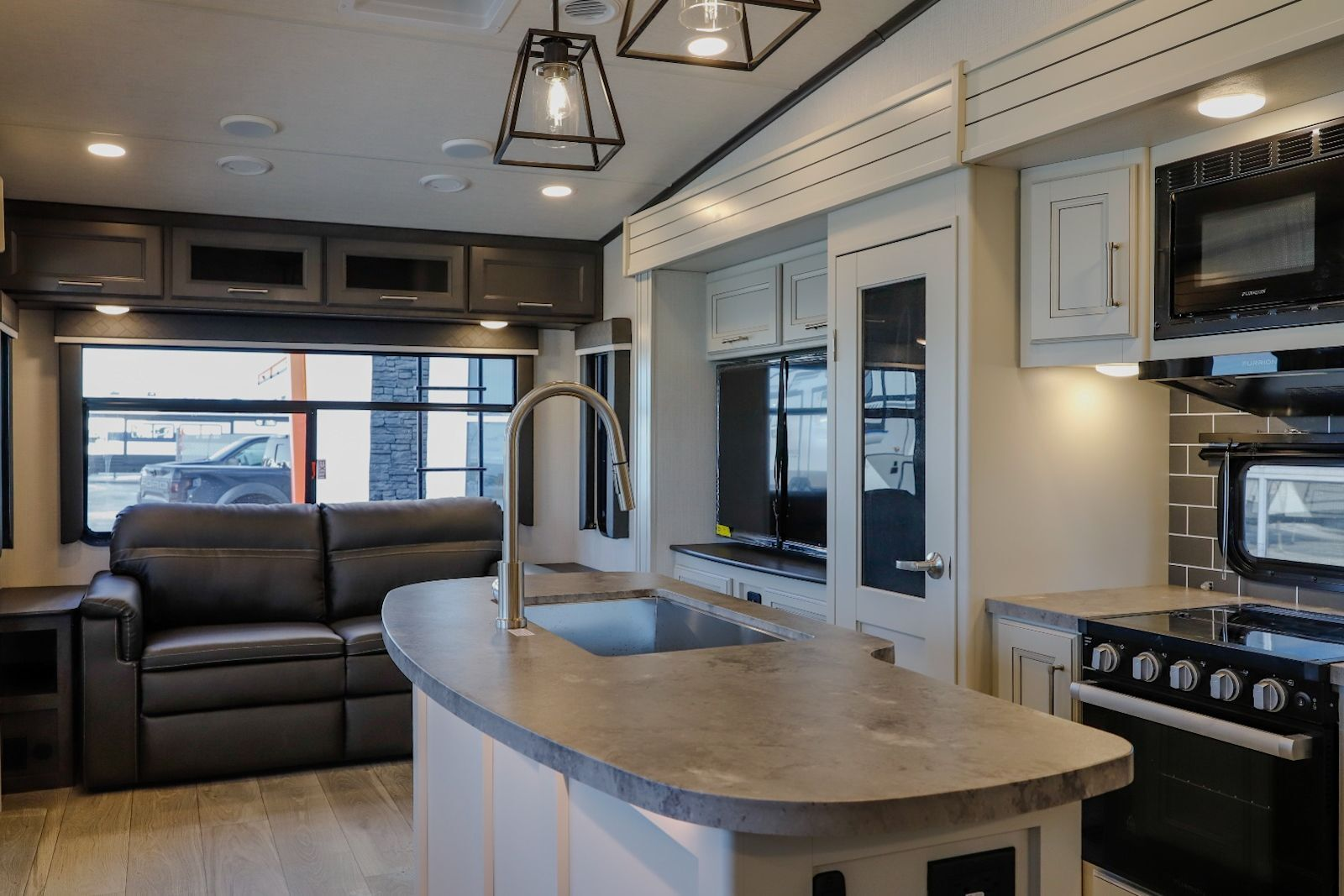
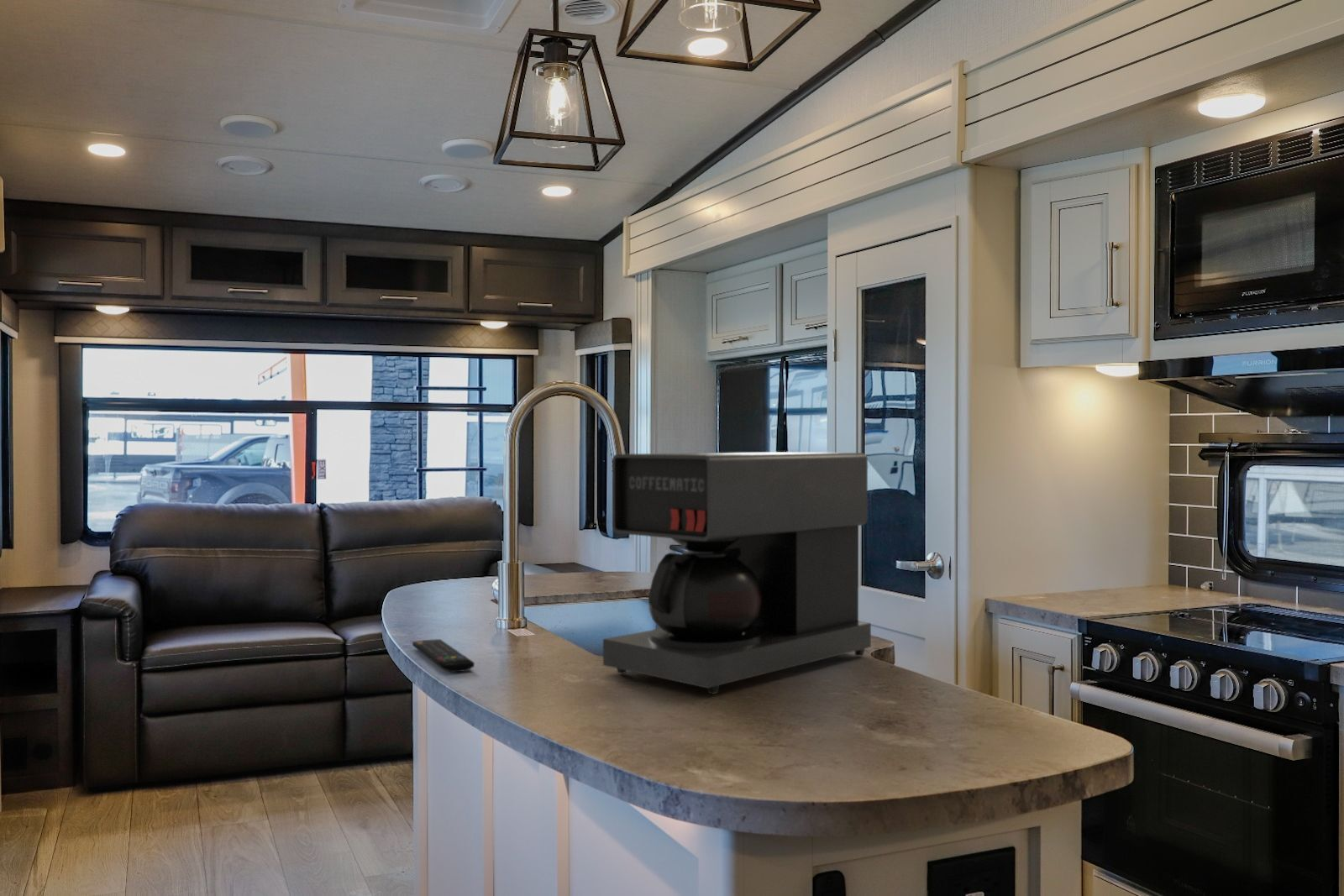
+ coffee maker (743, 558)
+ remote control (441, 655)
